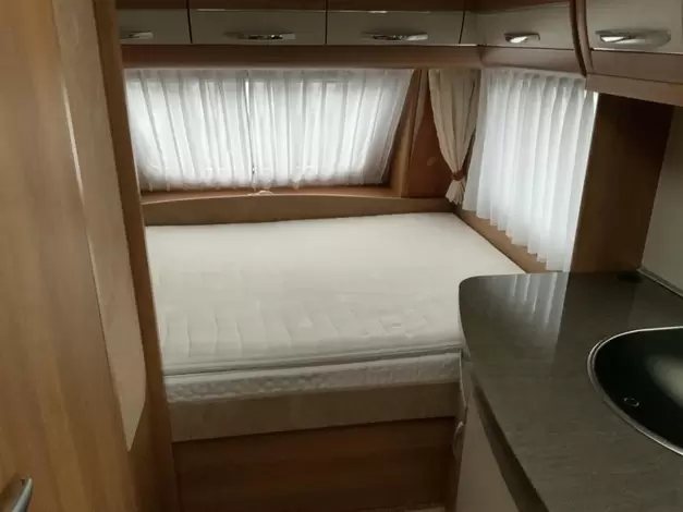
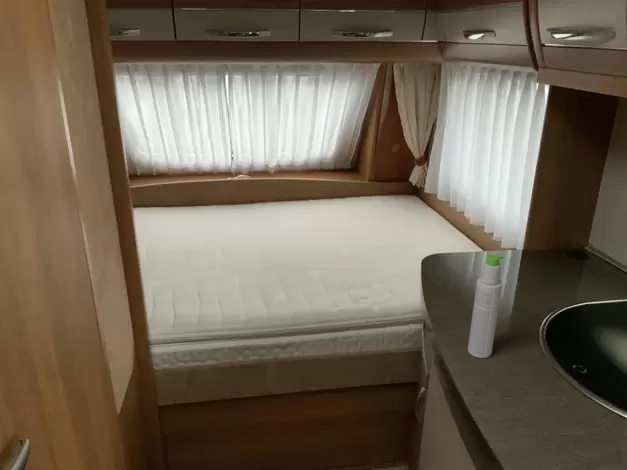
+ bottle (486, 305)
